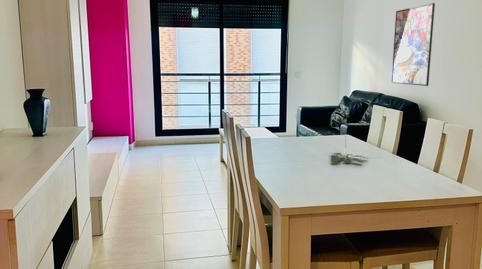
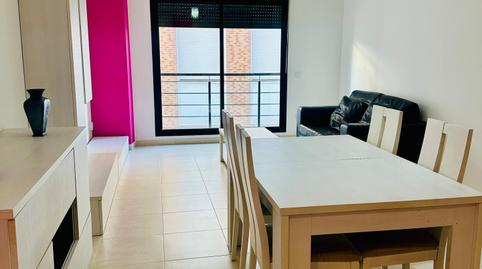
- plant (345, 138)
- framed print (411, 46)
